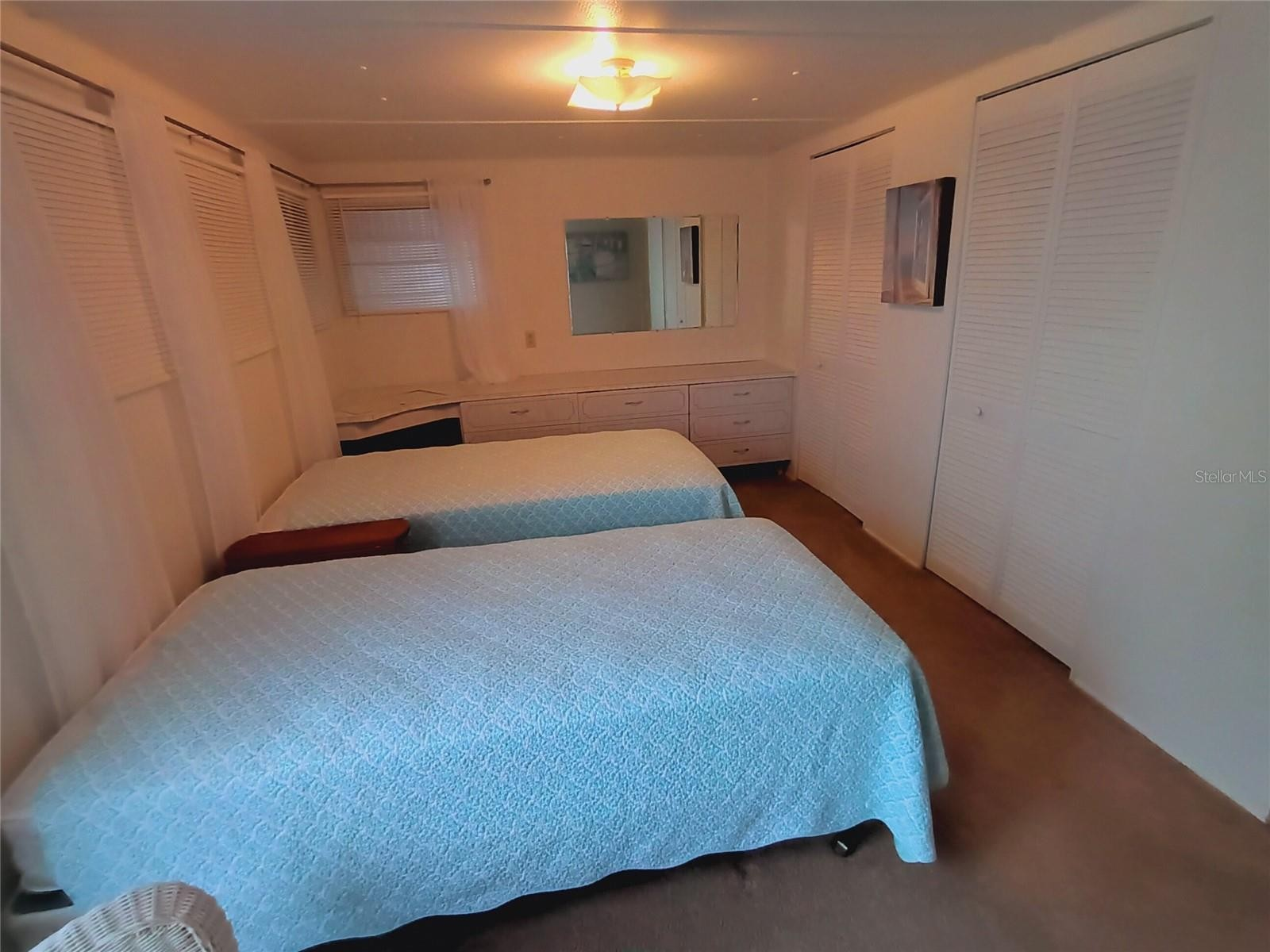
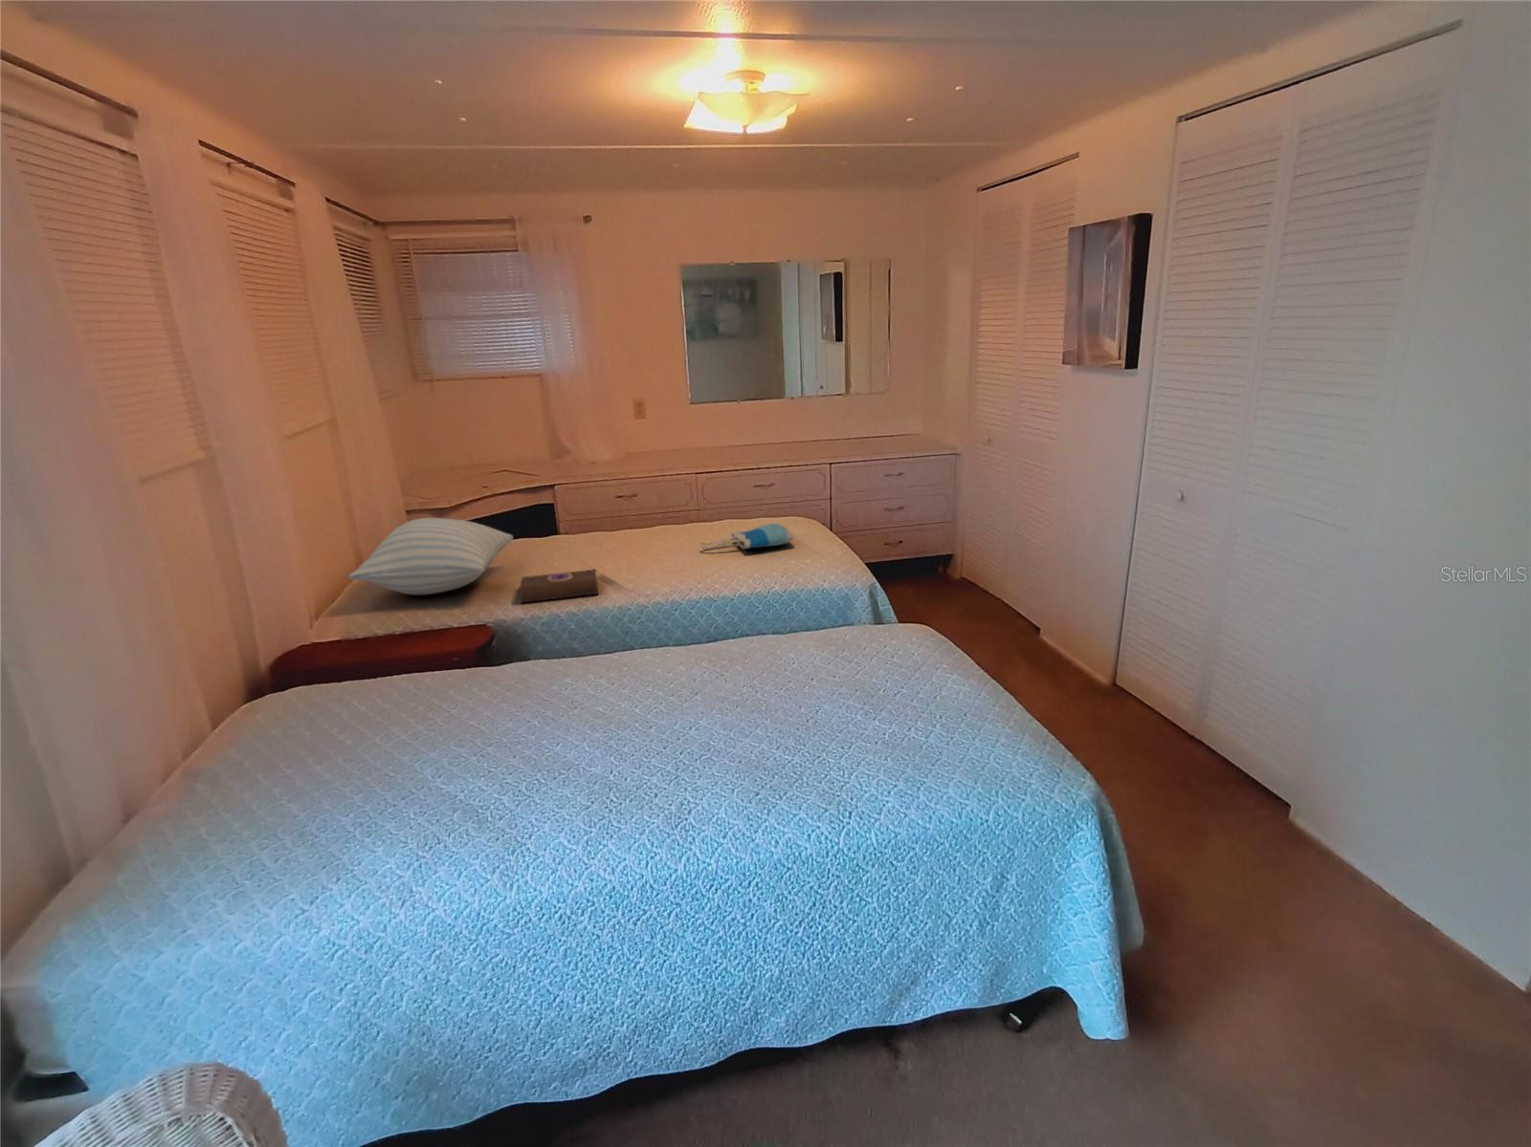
+ pillow (438, 555)
+ tote bag (745, 537)
+ book (559, 584)
